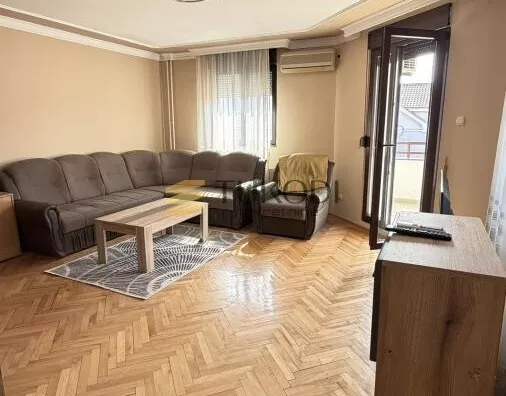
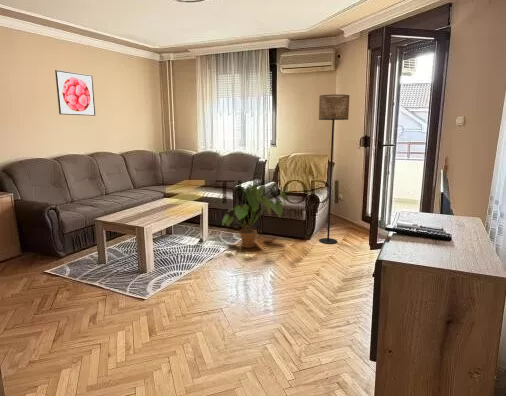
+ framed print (76, 94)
+ house plant (256, 217)
+ floor lamp (331, 171)
